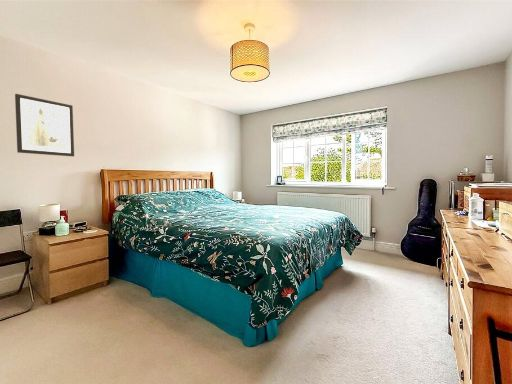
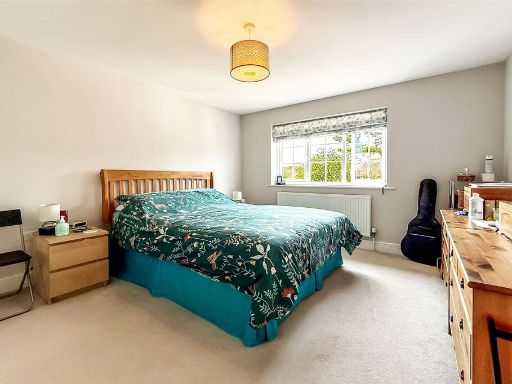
- wall art (46, 127)
